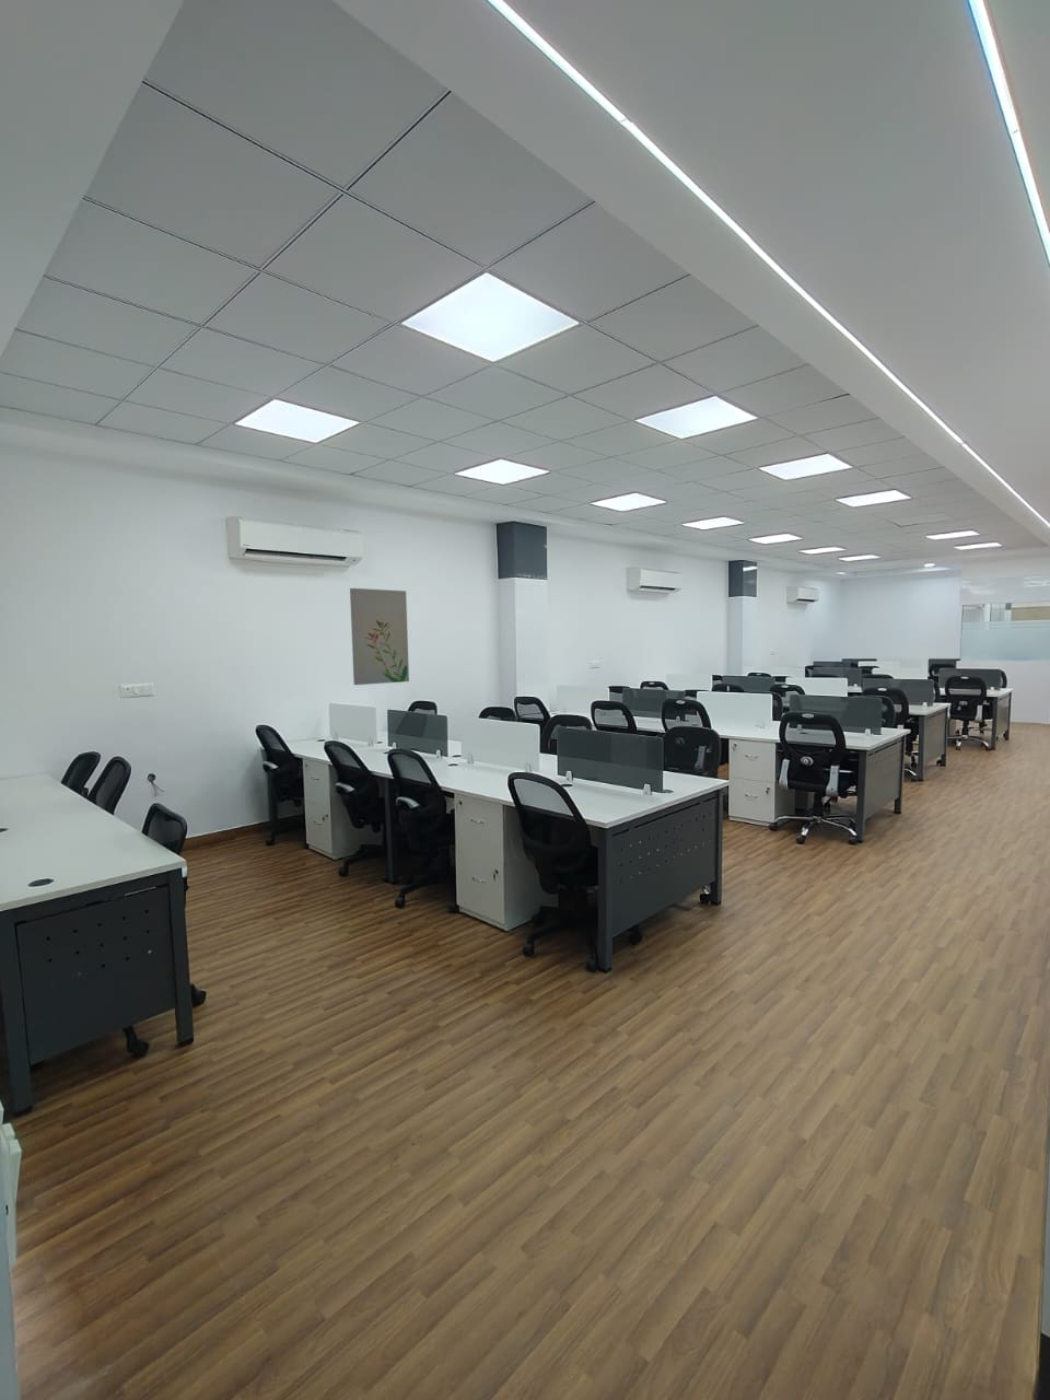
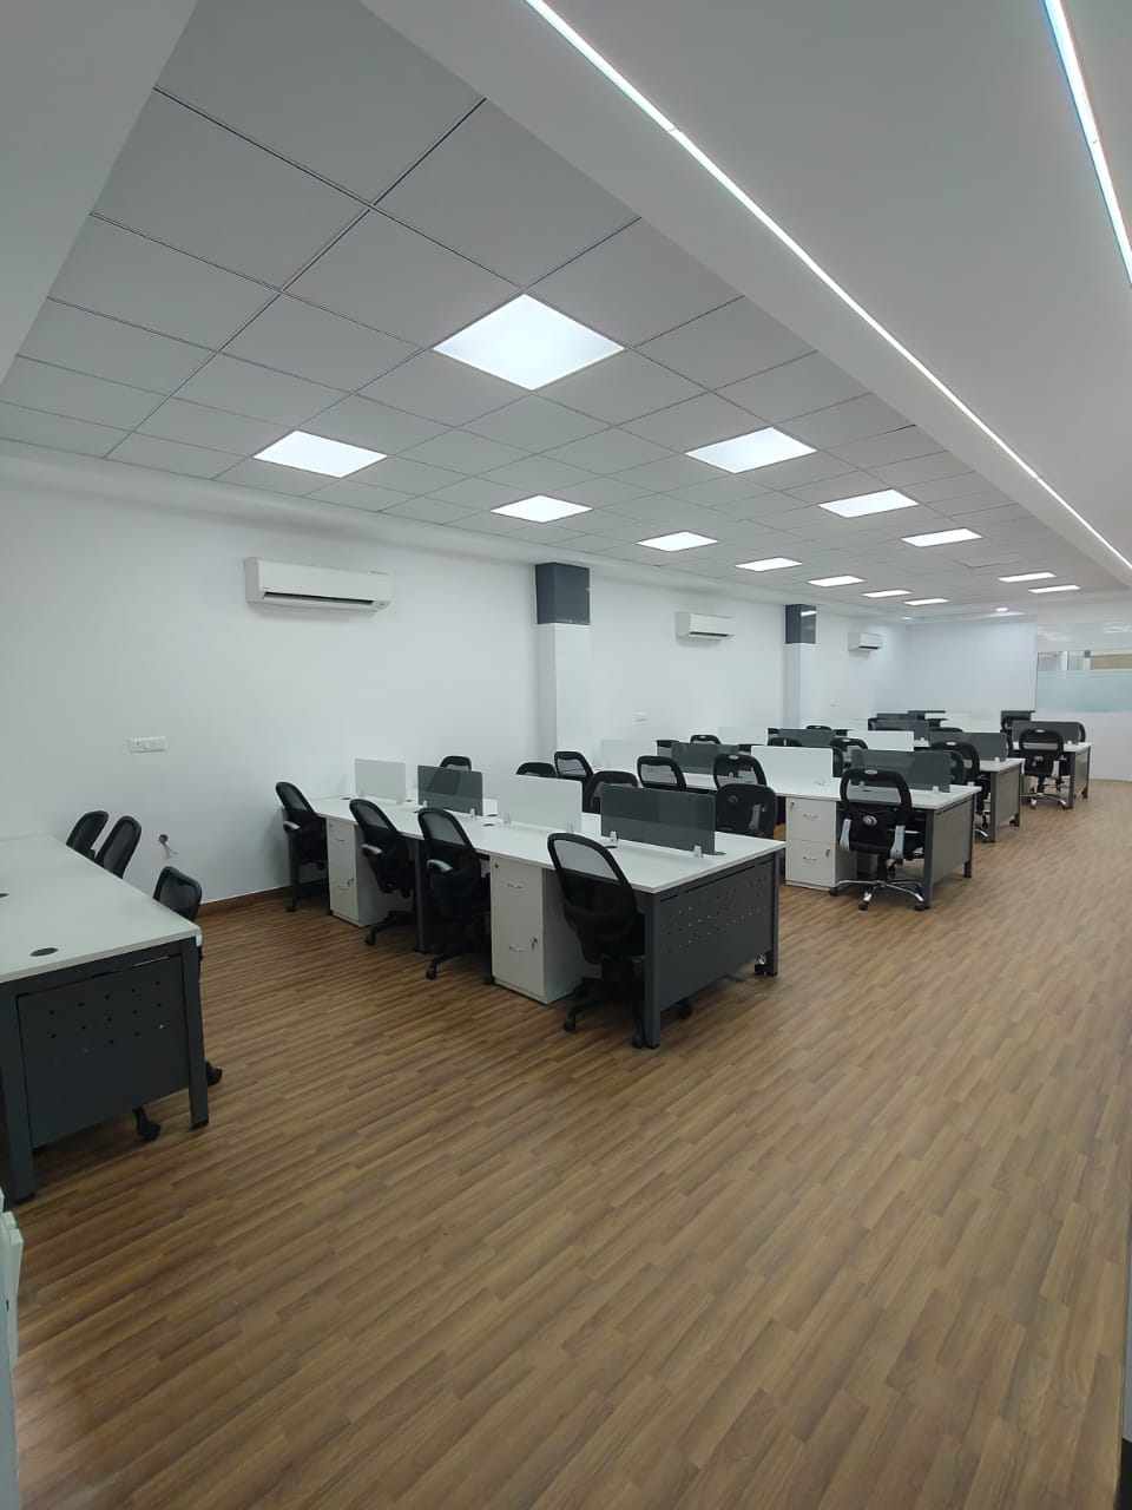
- wall art (381, 636)
